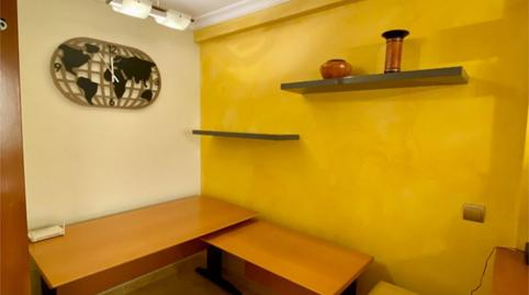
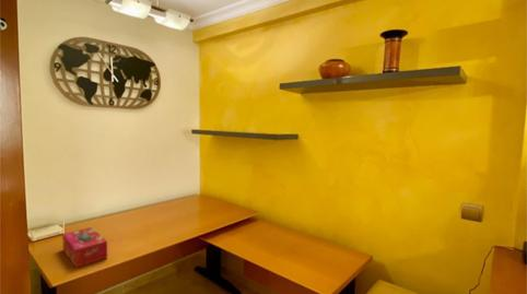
+ tissue box (84, 245)
